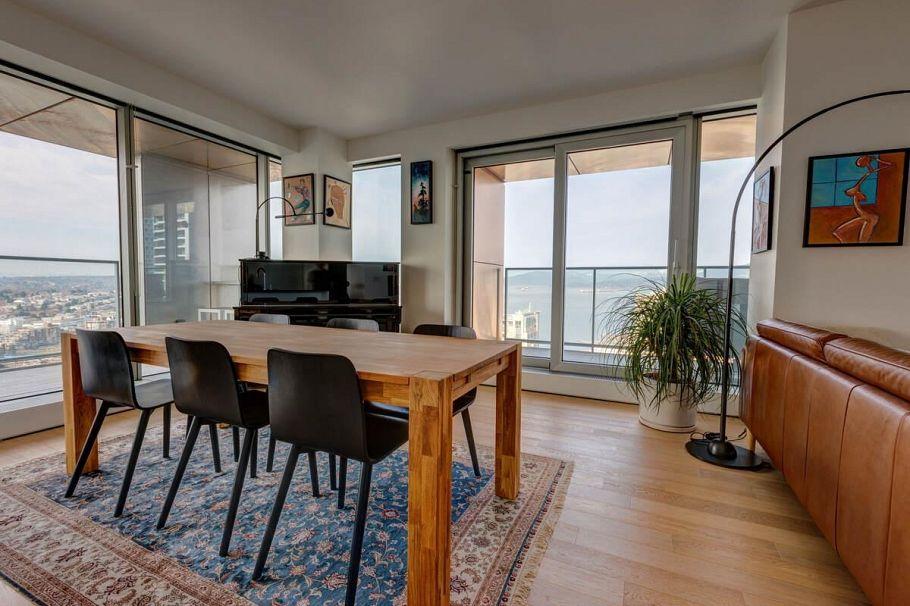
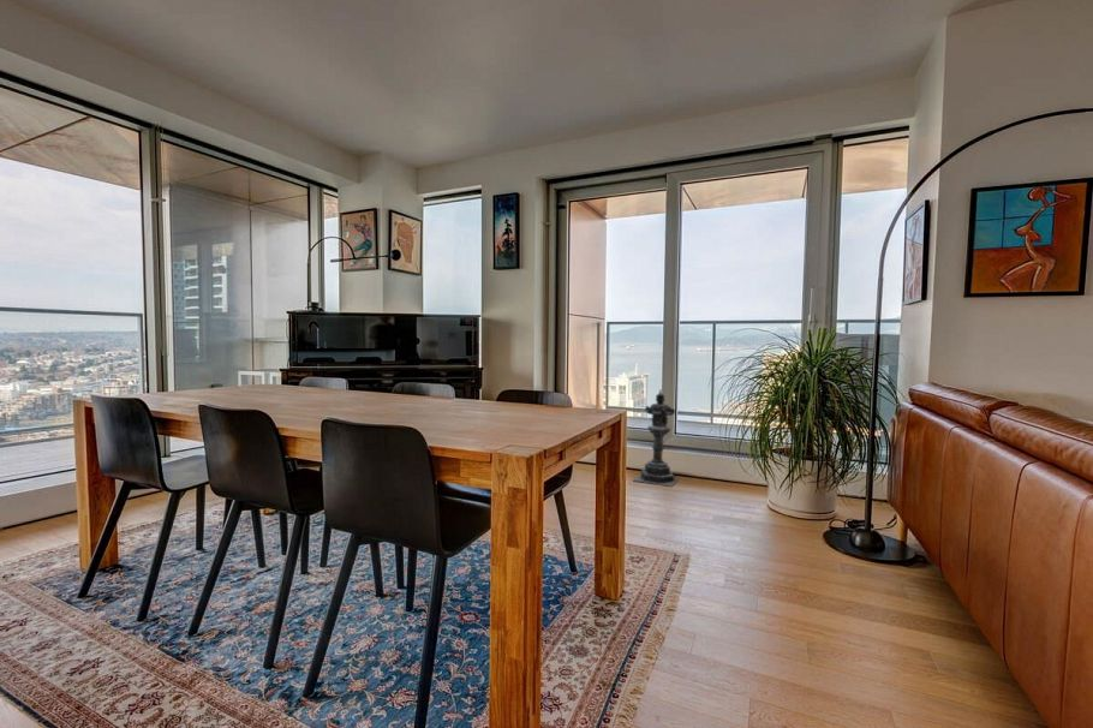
+ lantern (658, 434)
